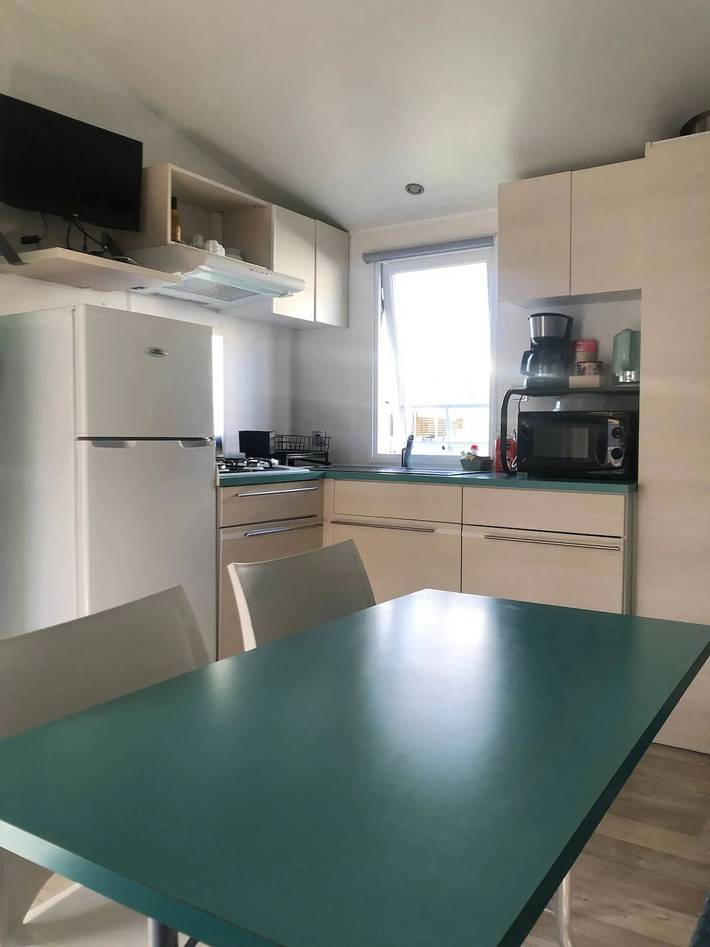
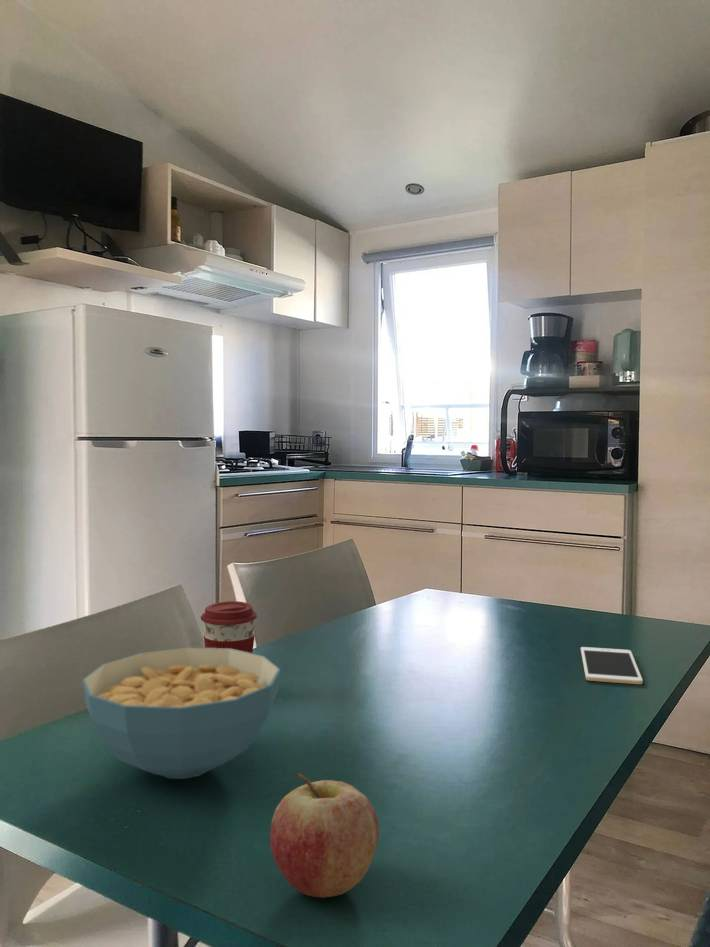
+ cereal bowl (184, 720)
+ cell phone (609, 664)
+ coffee cup (229, 648)
+ fruit (324, 833)
